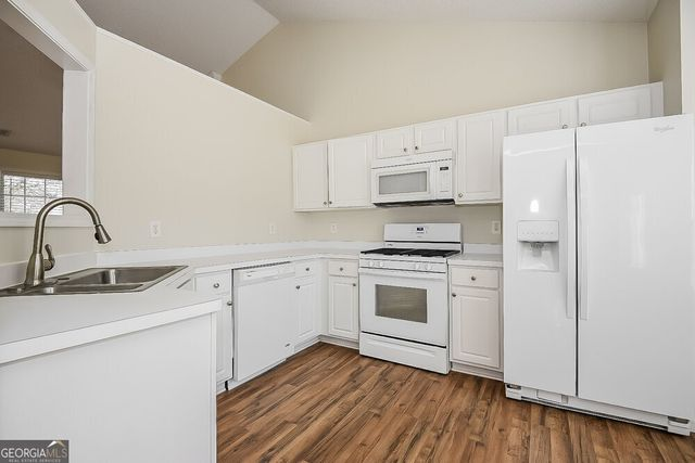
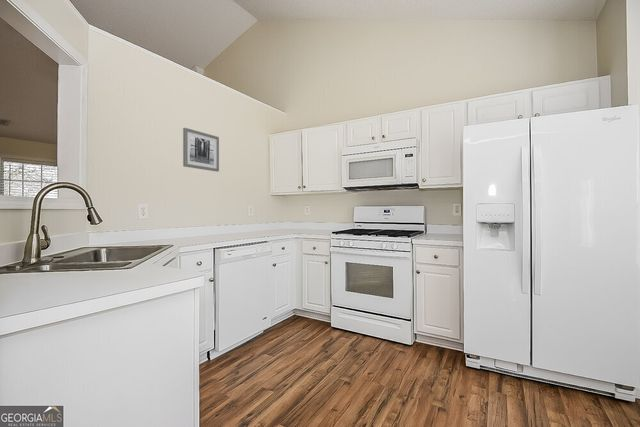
+ wall art (202, 150)
